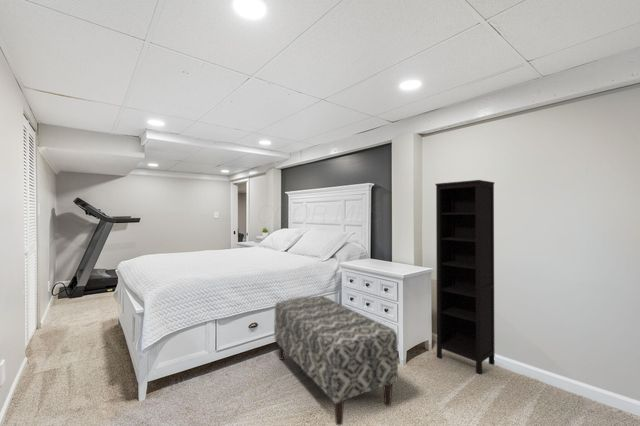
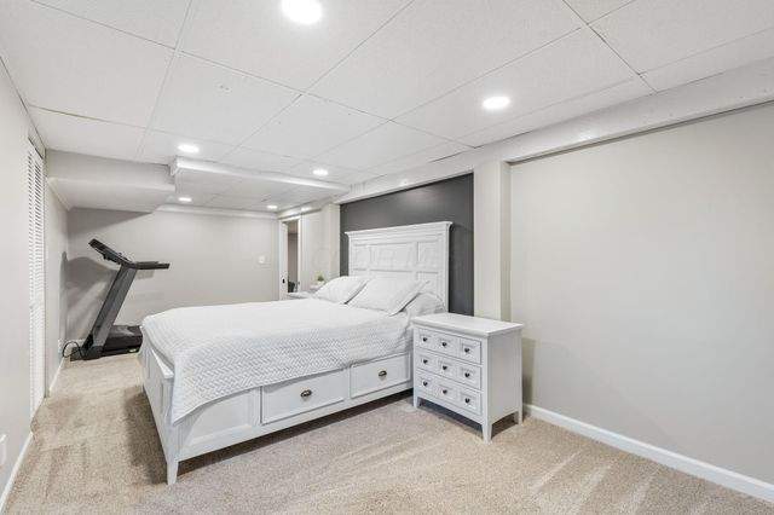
- bench (327, 346)
- bookcase (464, 271)
